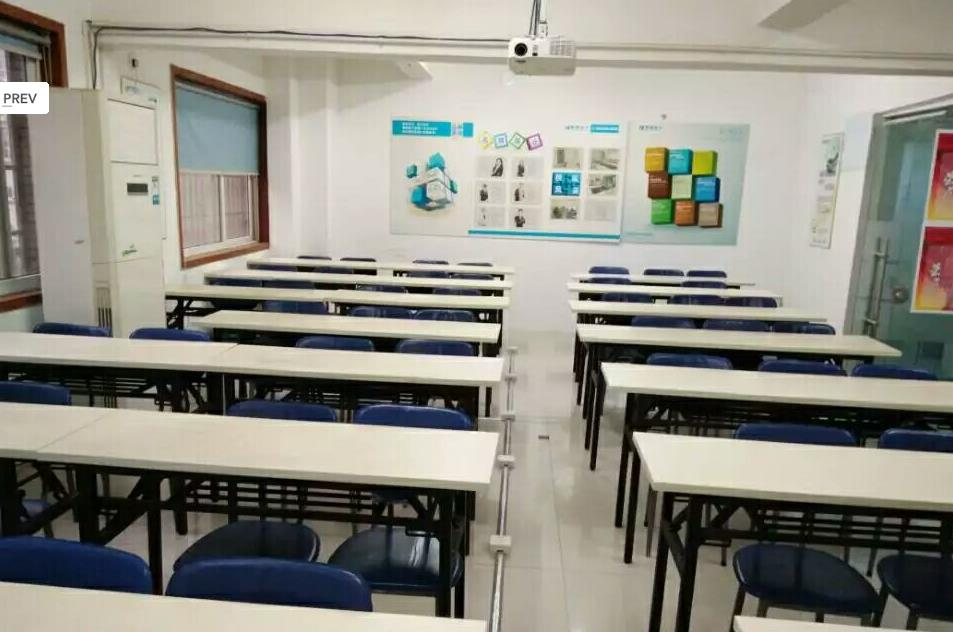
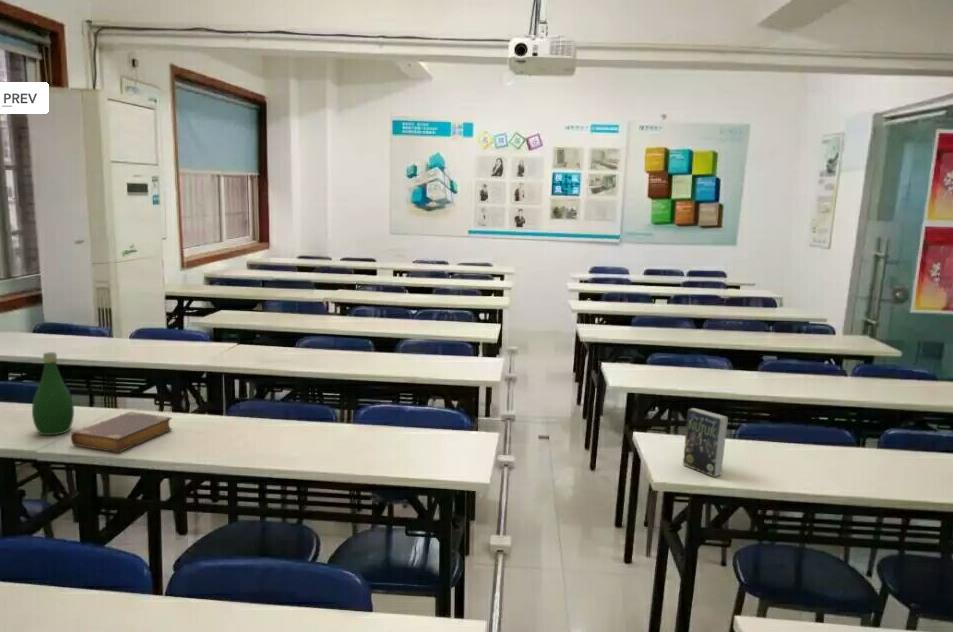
+ bottle (52, 392)
+ book (705, 441)
+ book (123, 430)
